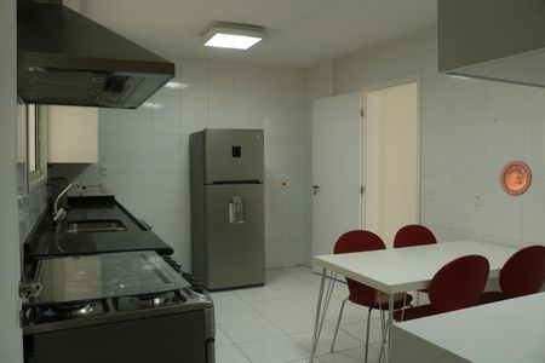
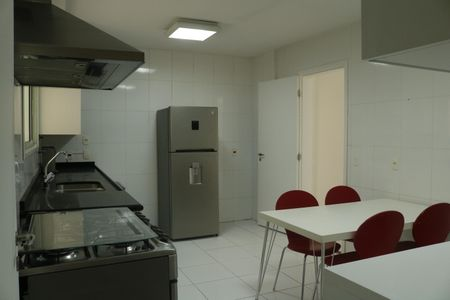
- decorative plate (515, 178)
